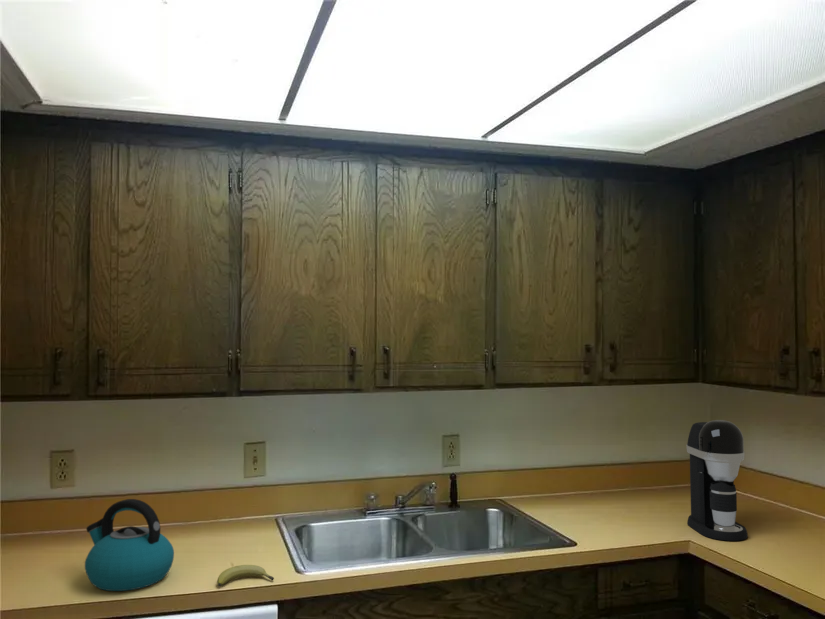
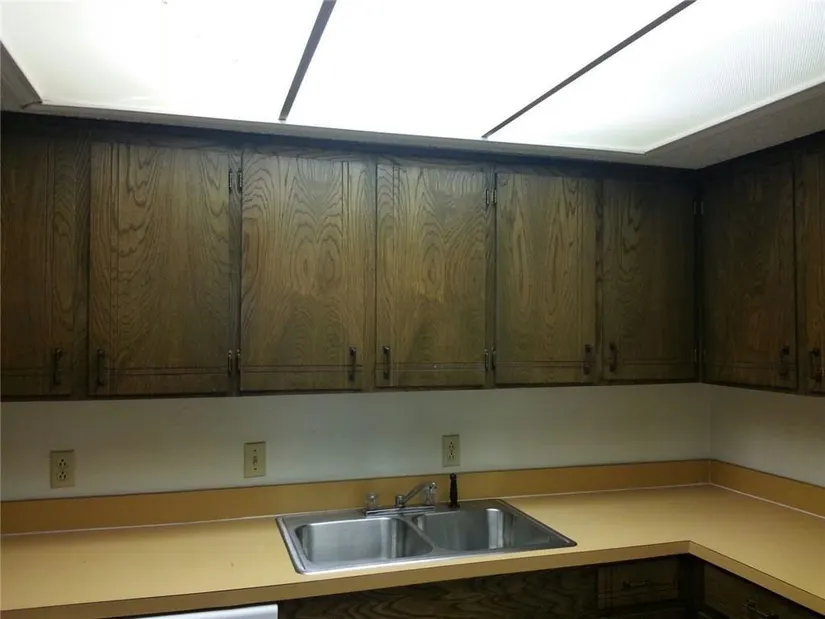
- kettle (125, 538)
- fruit (244, 574)
- coffee maker (715, 474)
